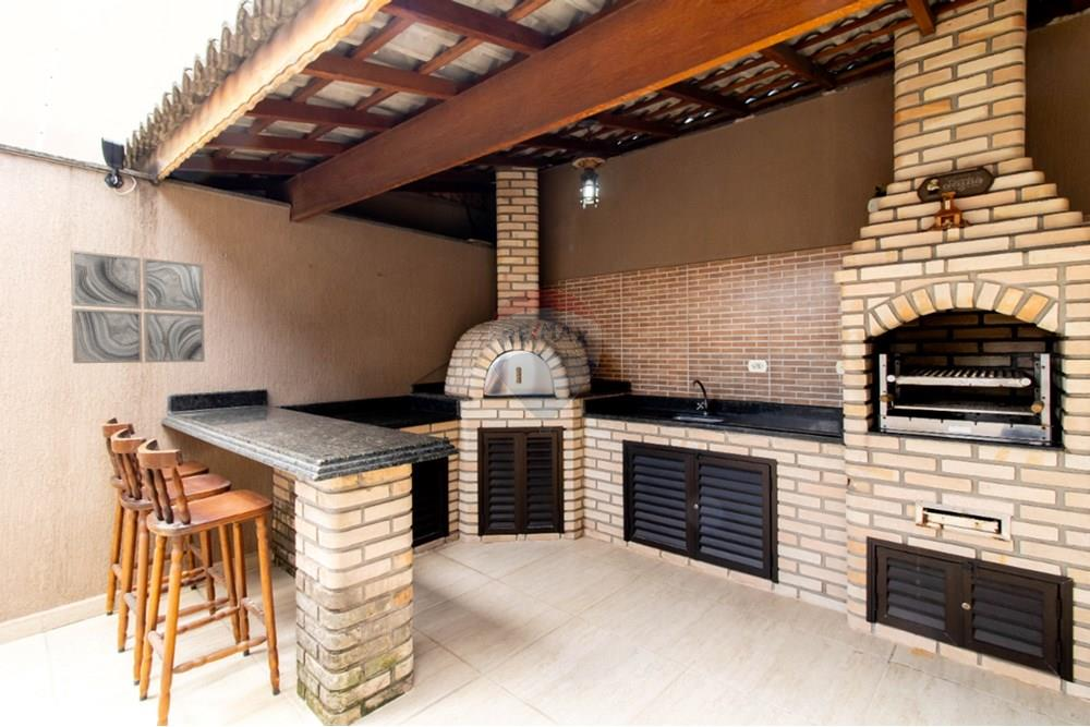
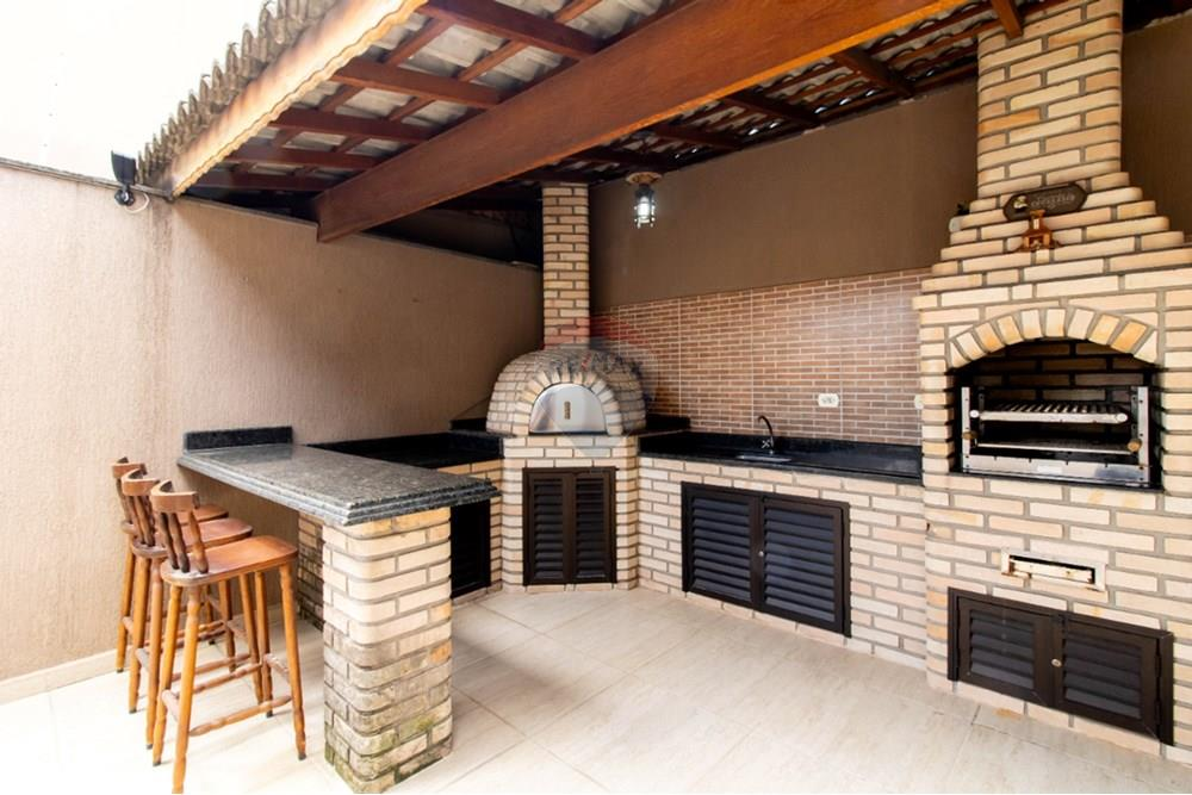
- wall art (144, 308)
